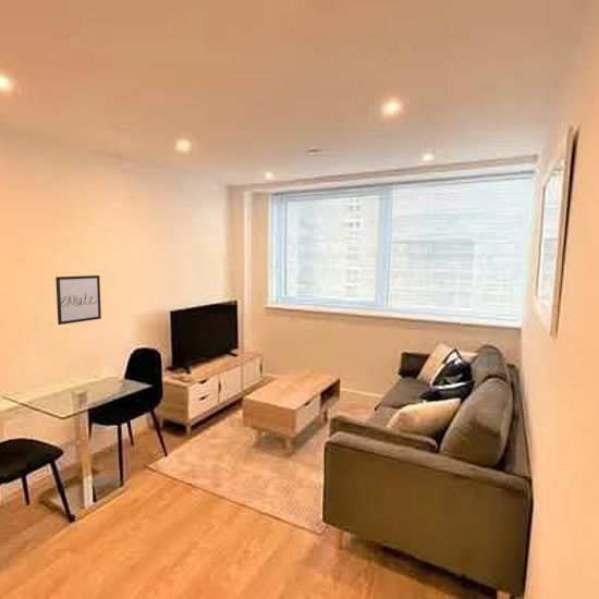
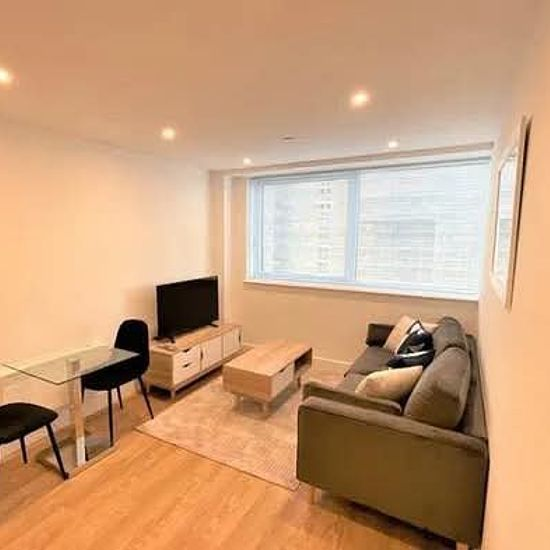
- wall art (80, 298)
